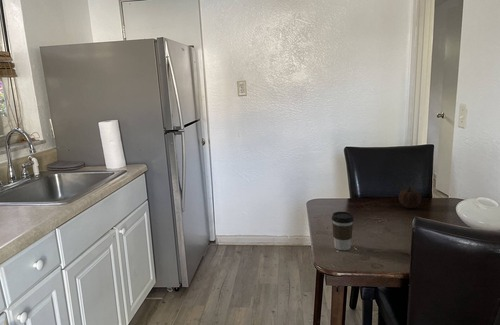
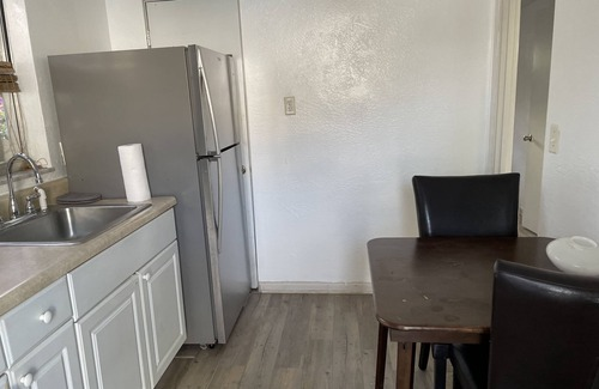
- fruit (409, 197)
- coffee cup (342, 231)
